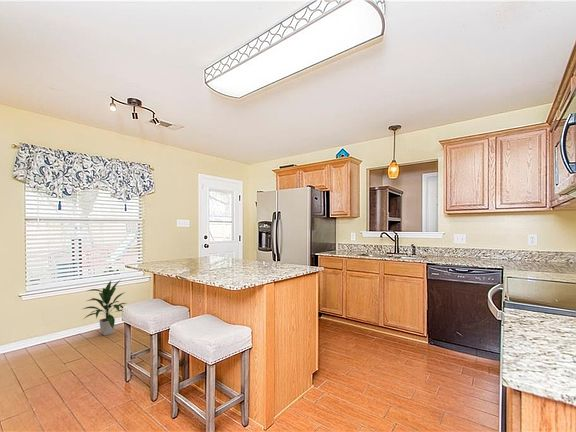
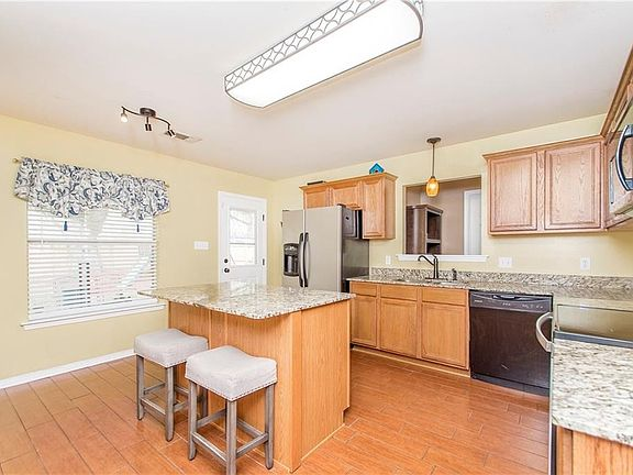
- indoor plant (106, 307)
